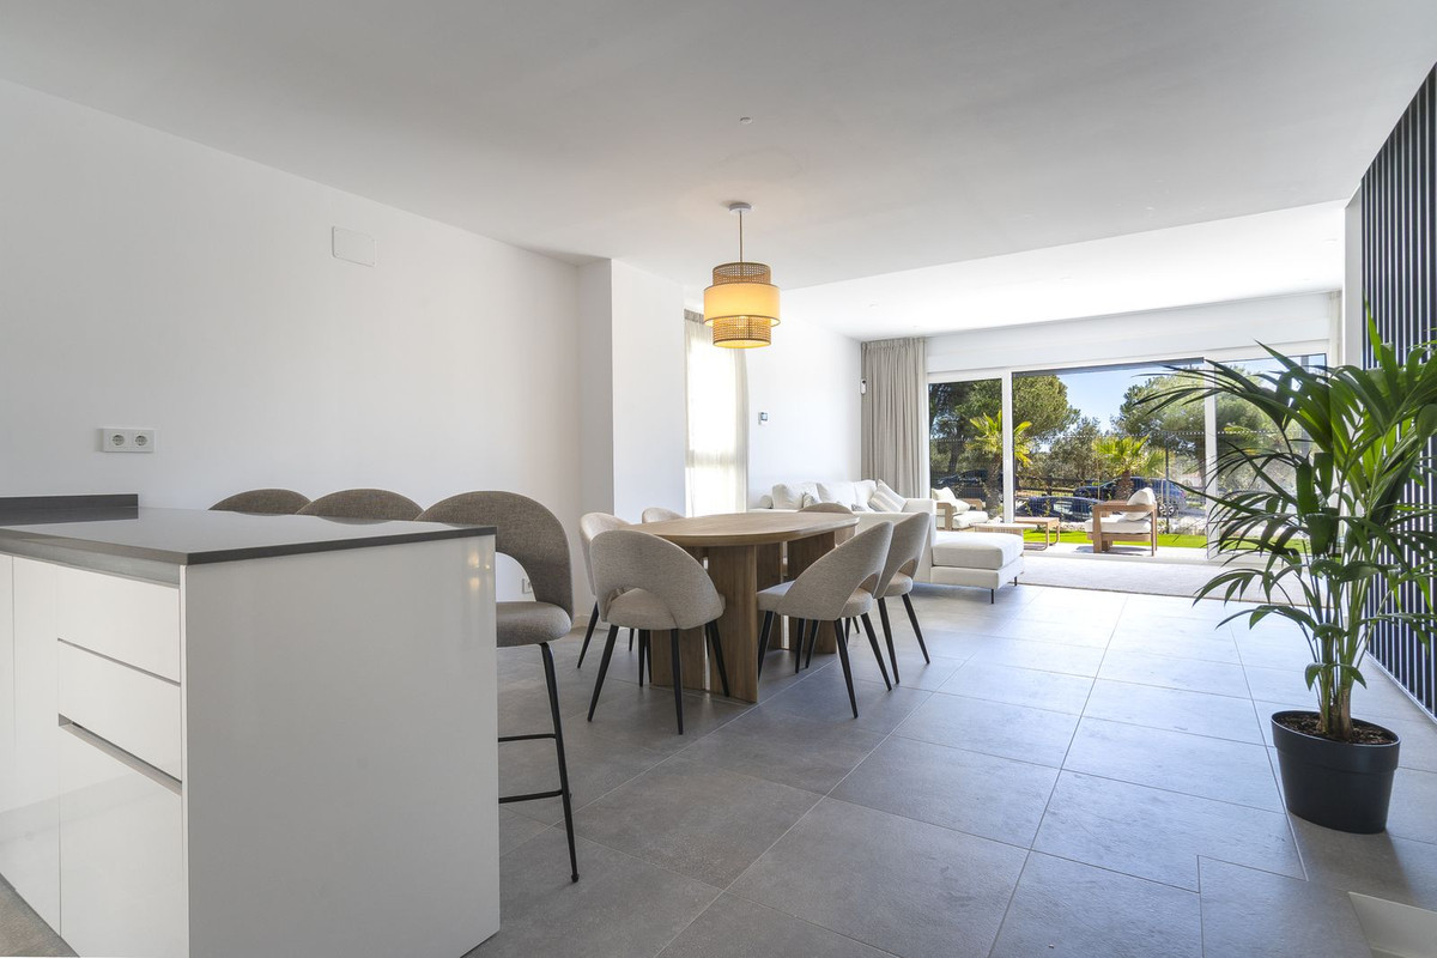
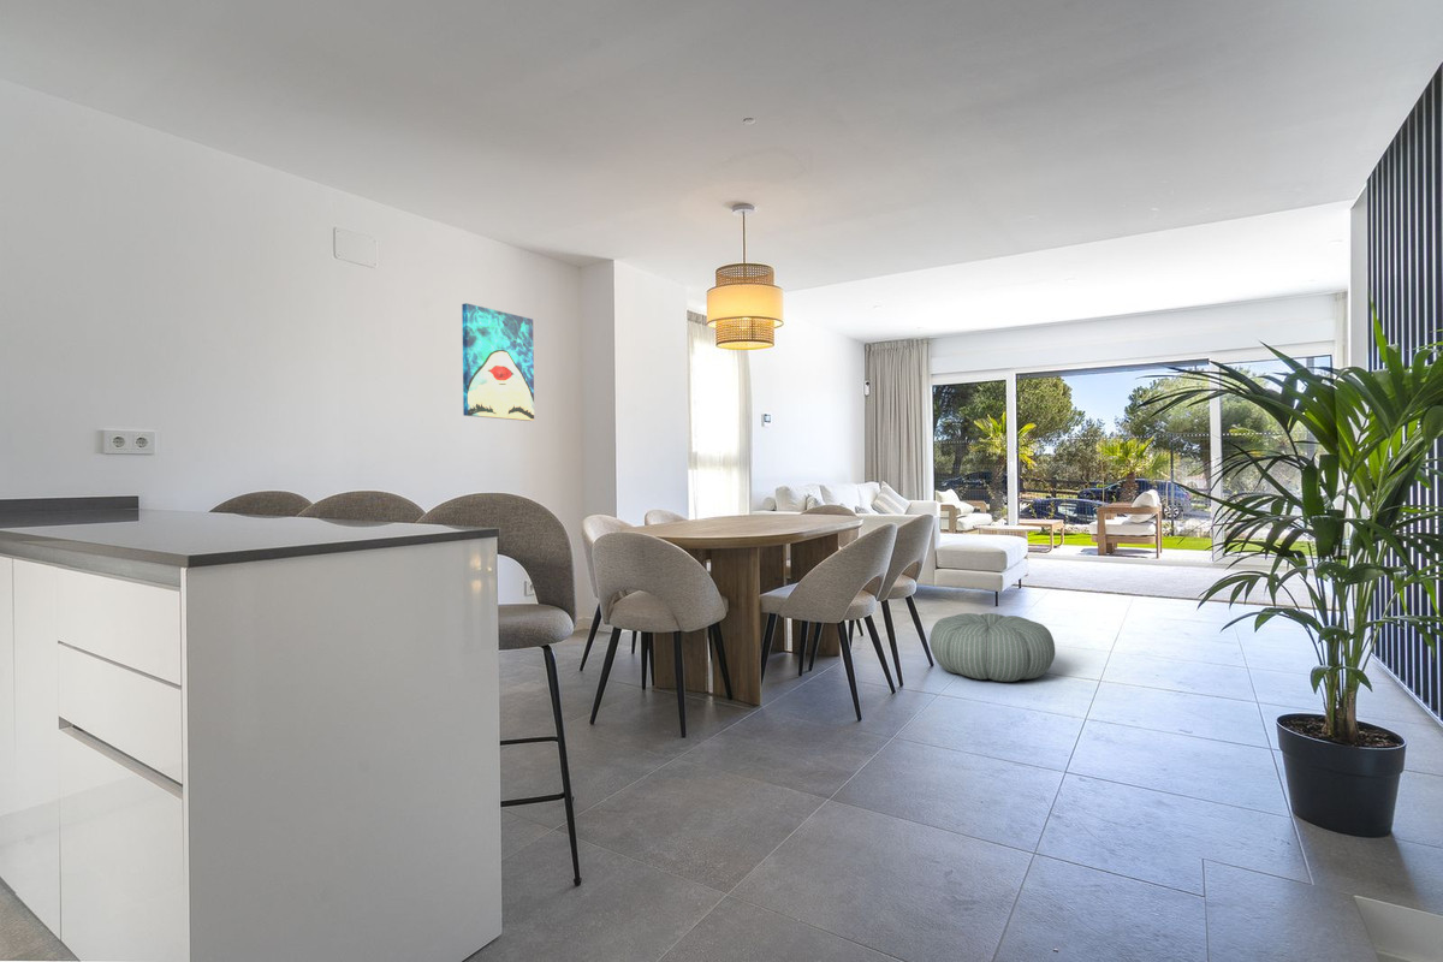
+ pouf (991, 645)
+ wall art (499, 364)
